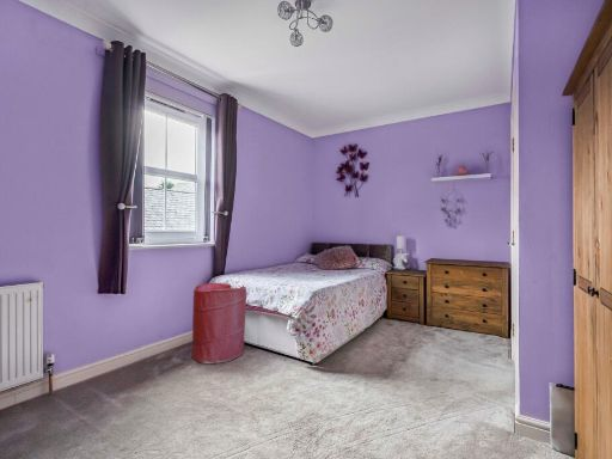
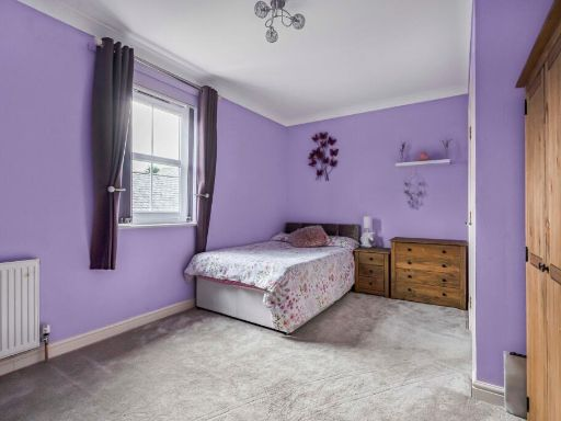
- laundry hamper (220, 318)
